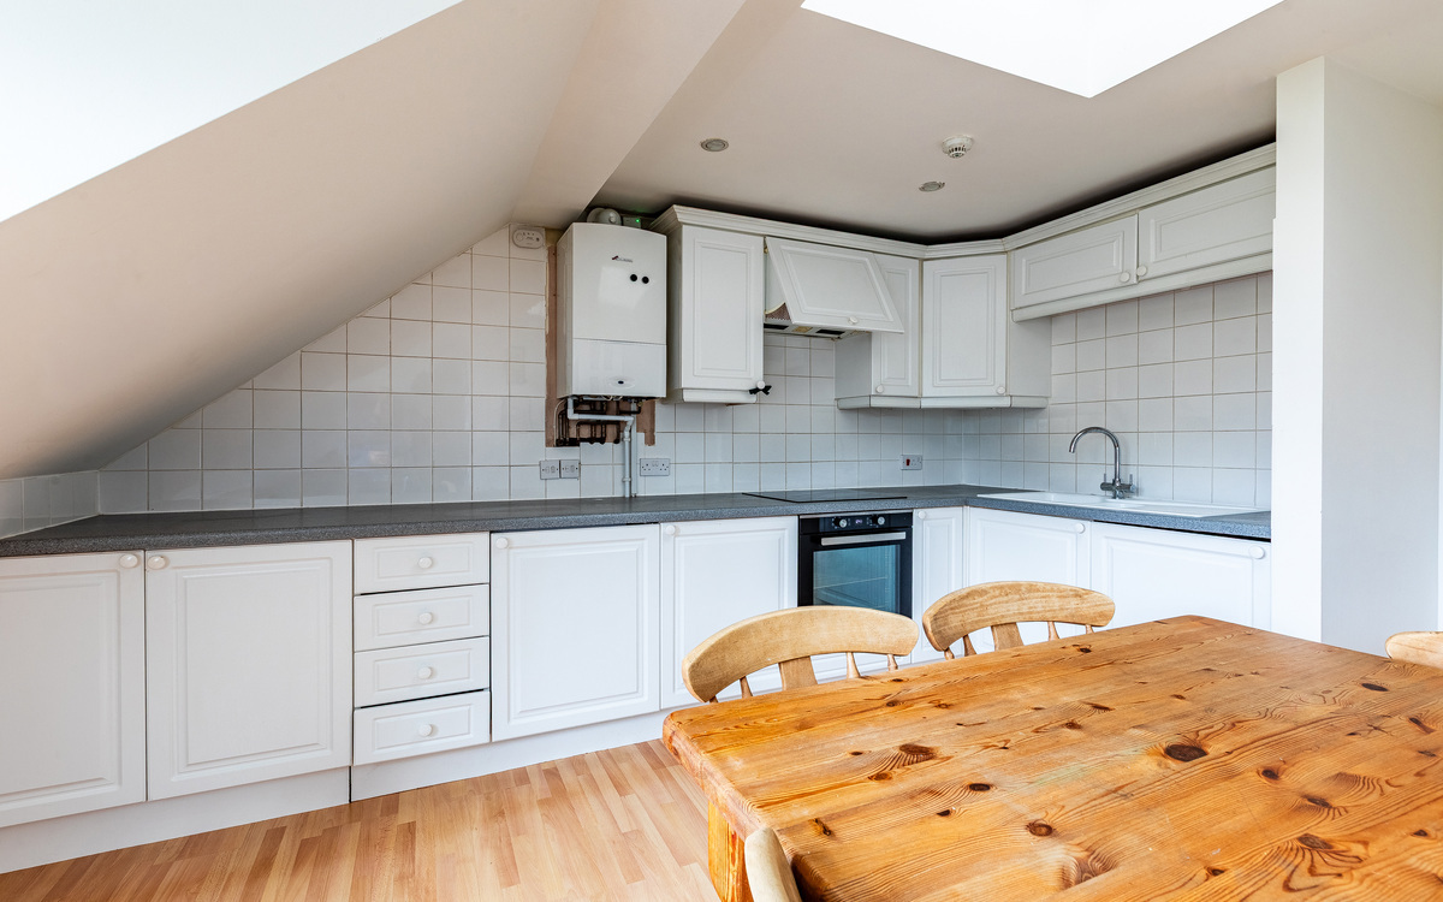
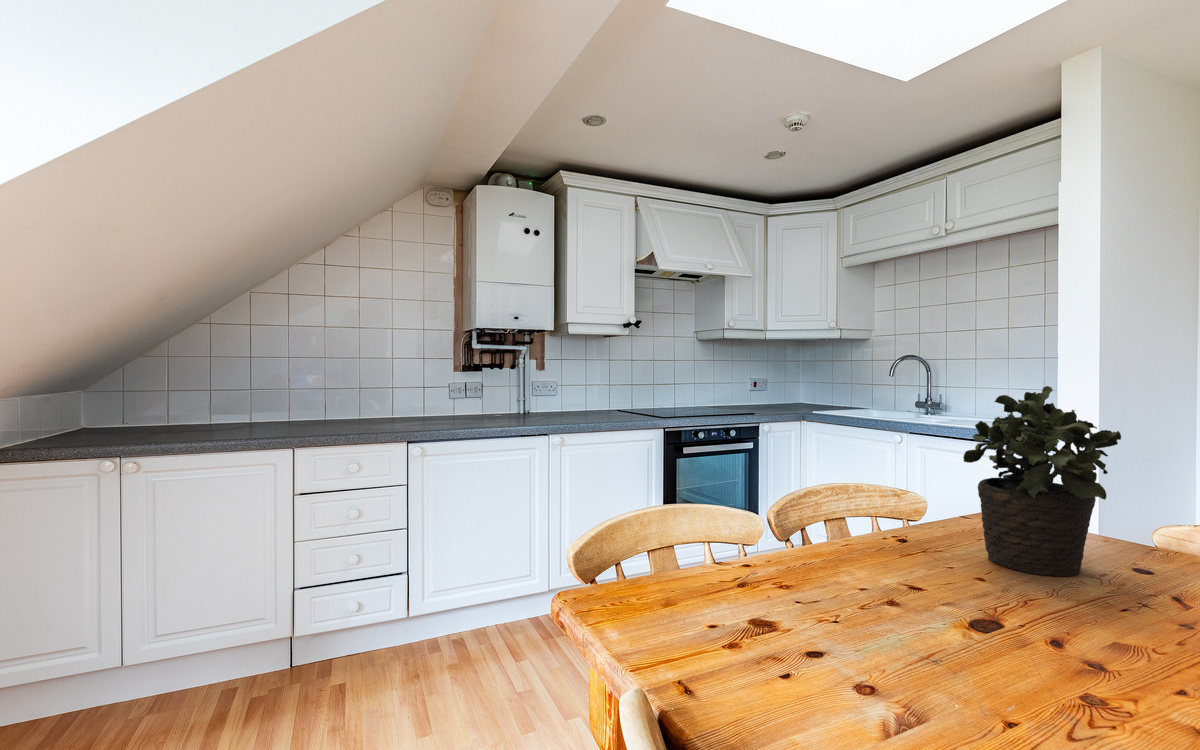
+ potted plant (1040, 474)
